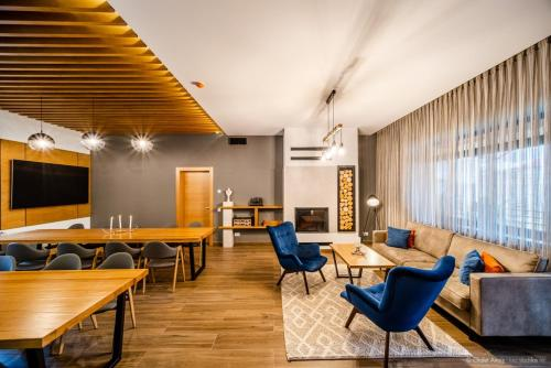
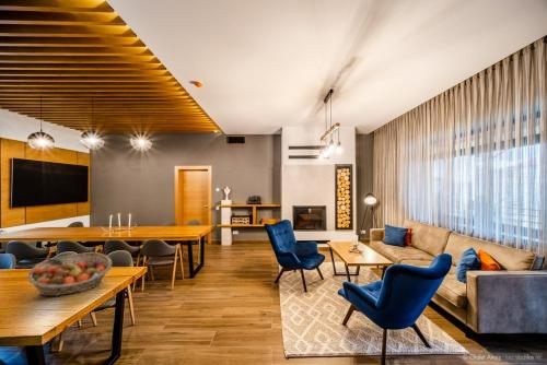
+ fruit basket (72, 273)
